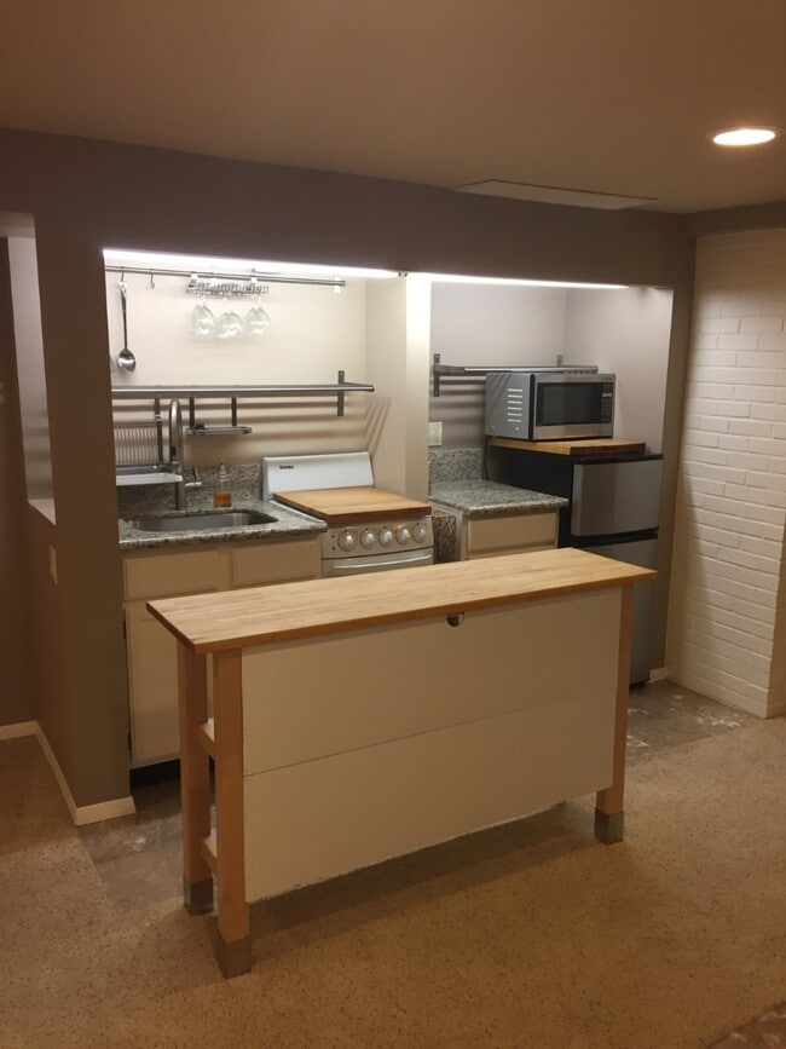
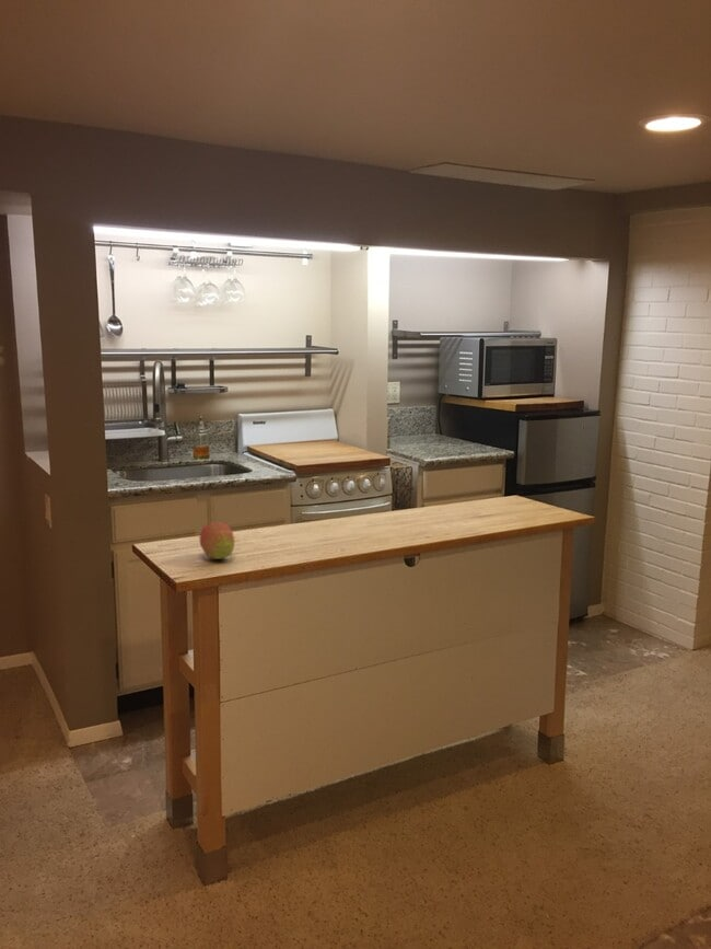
+ fruit (218, 541)
